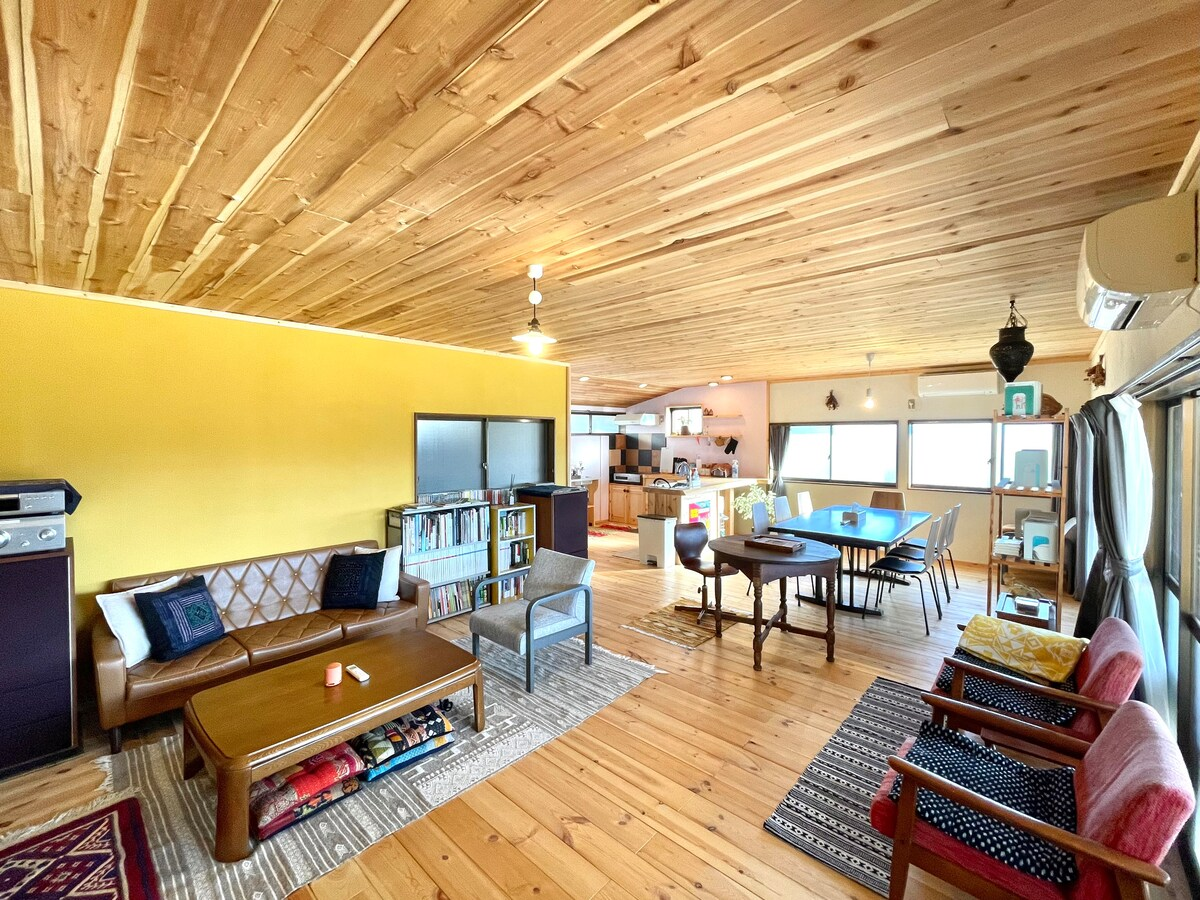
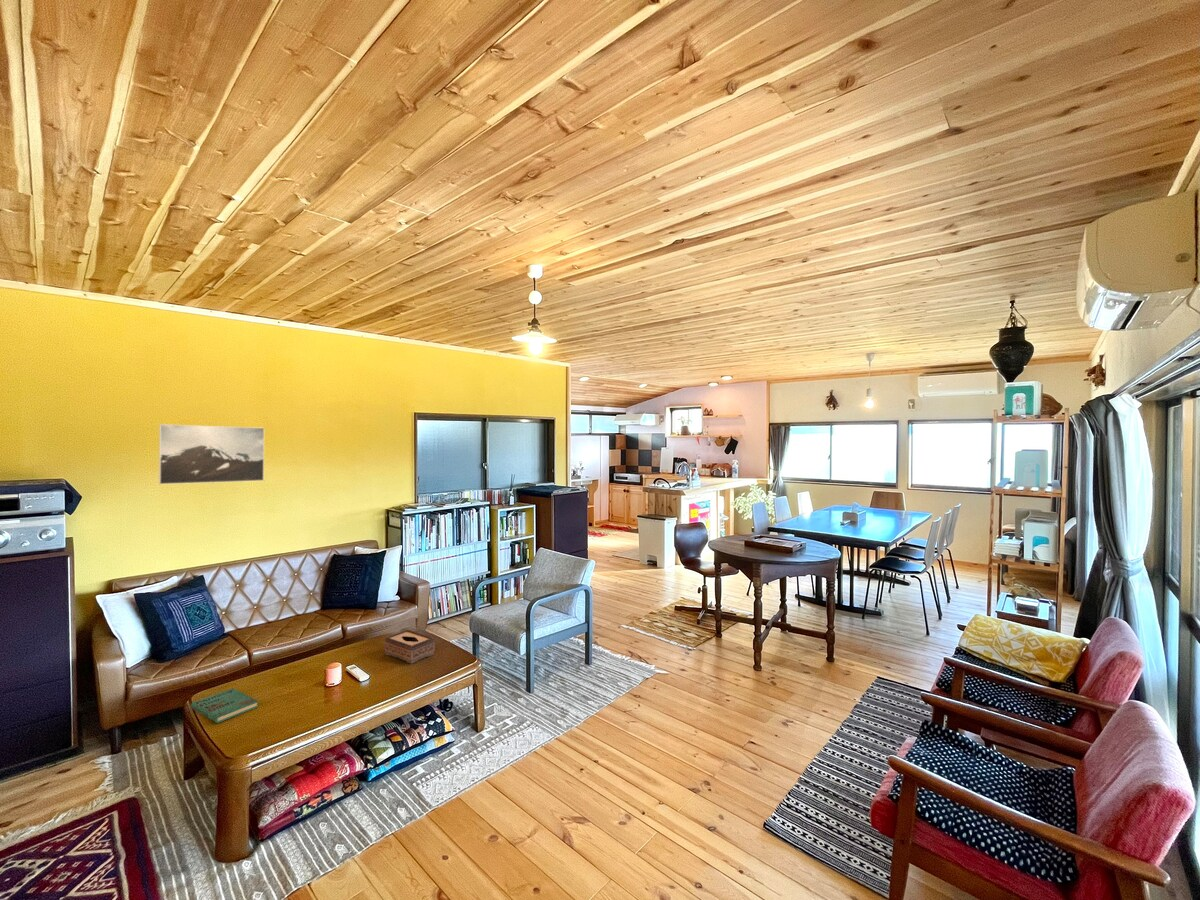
+ book (224, 704)
+ tissue box (409, 646)
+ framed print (214, 454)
